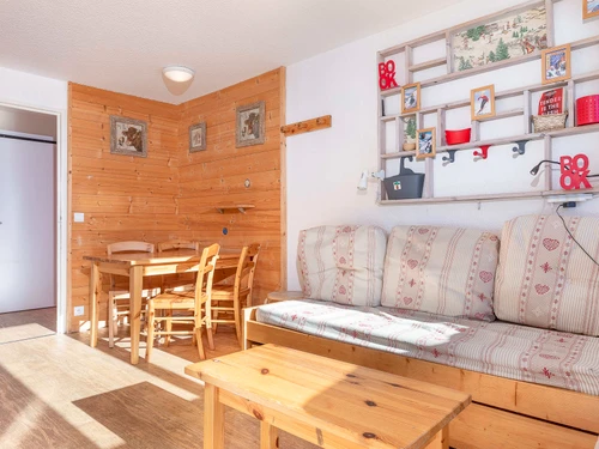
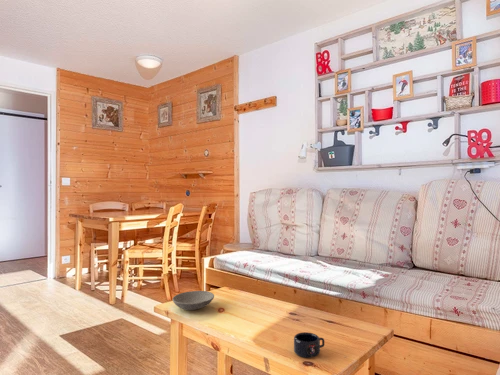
+ bowl (193, 301)
+ mug (309, 344)
